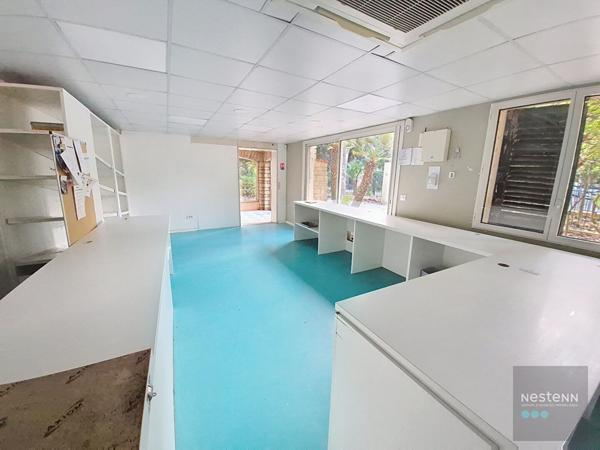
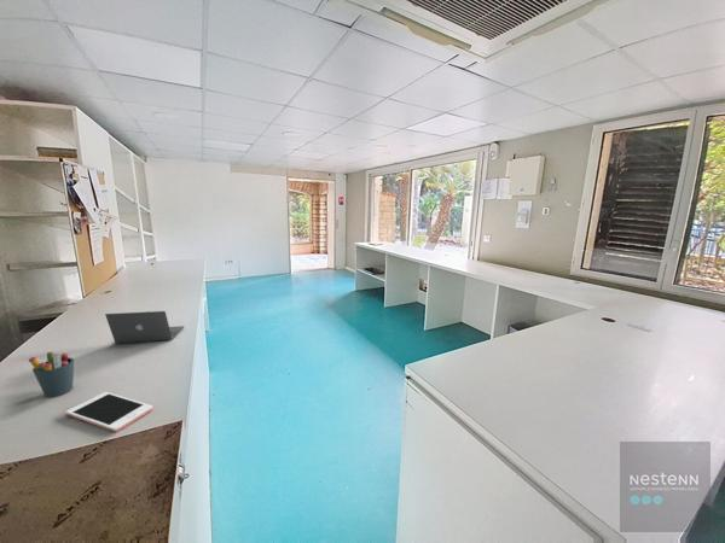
+ pen holder (54, 370)
+ cell phone (110, 410)
+ laptop (126, 322)
